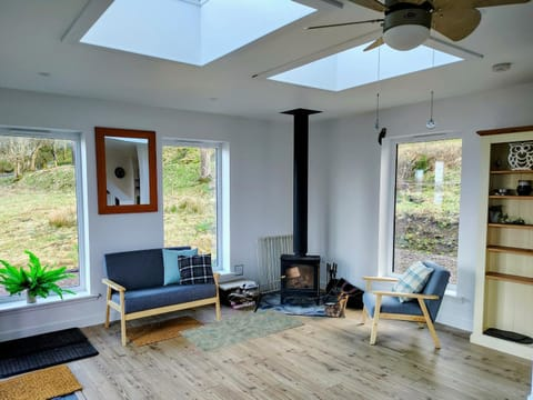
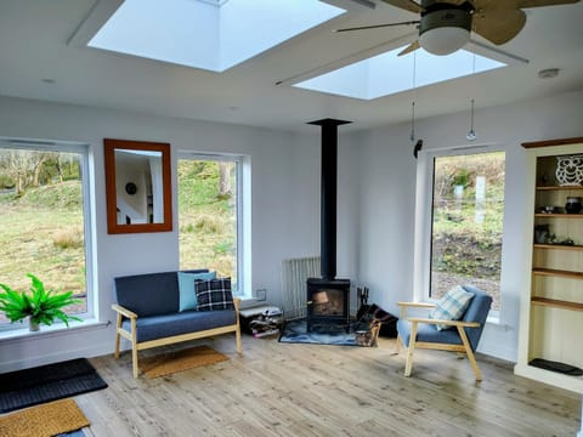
- rug (243, 327)
